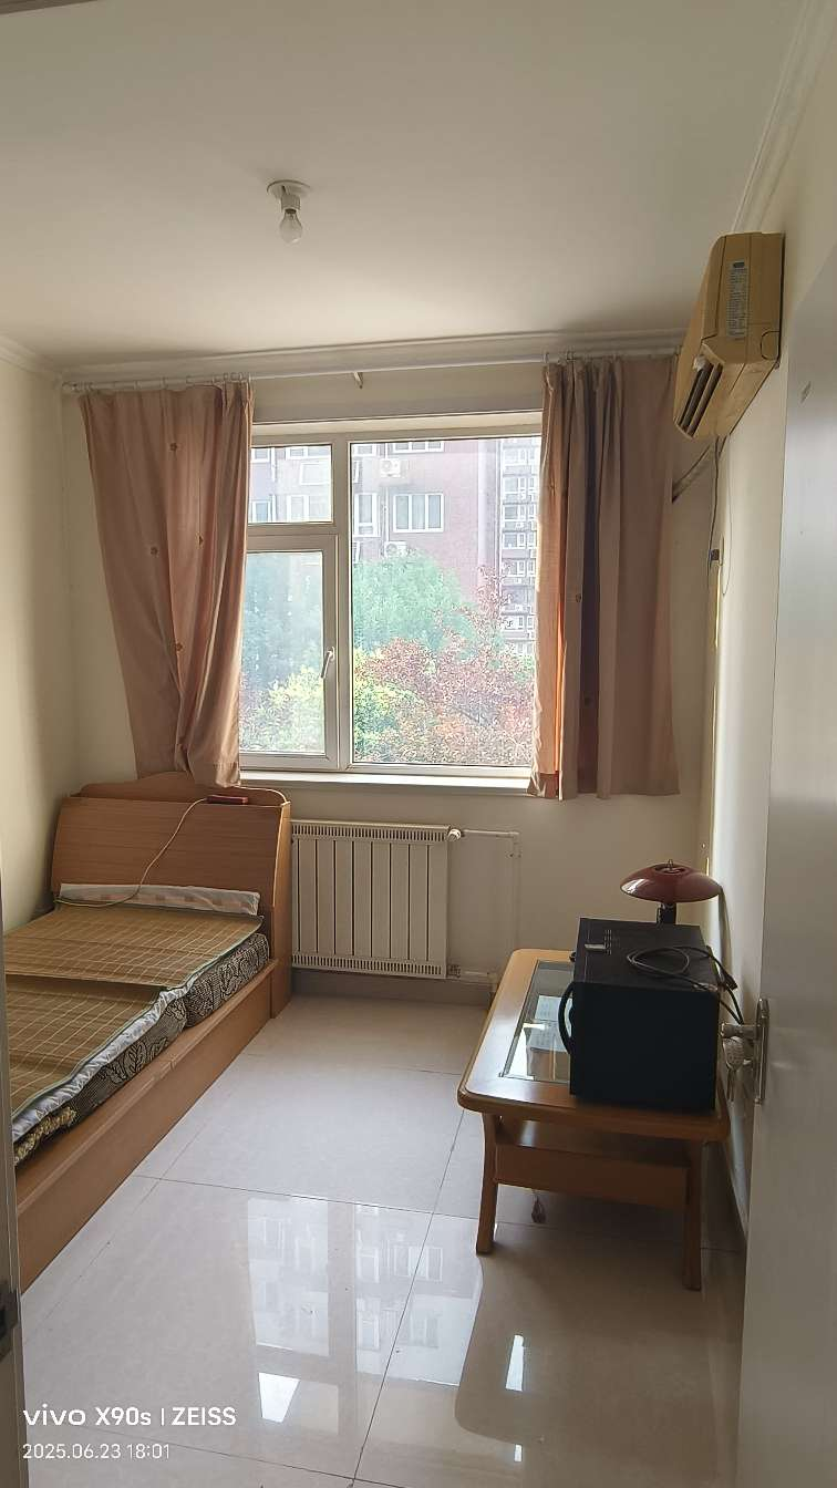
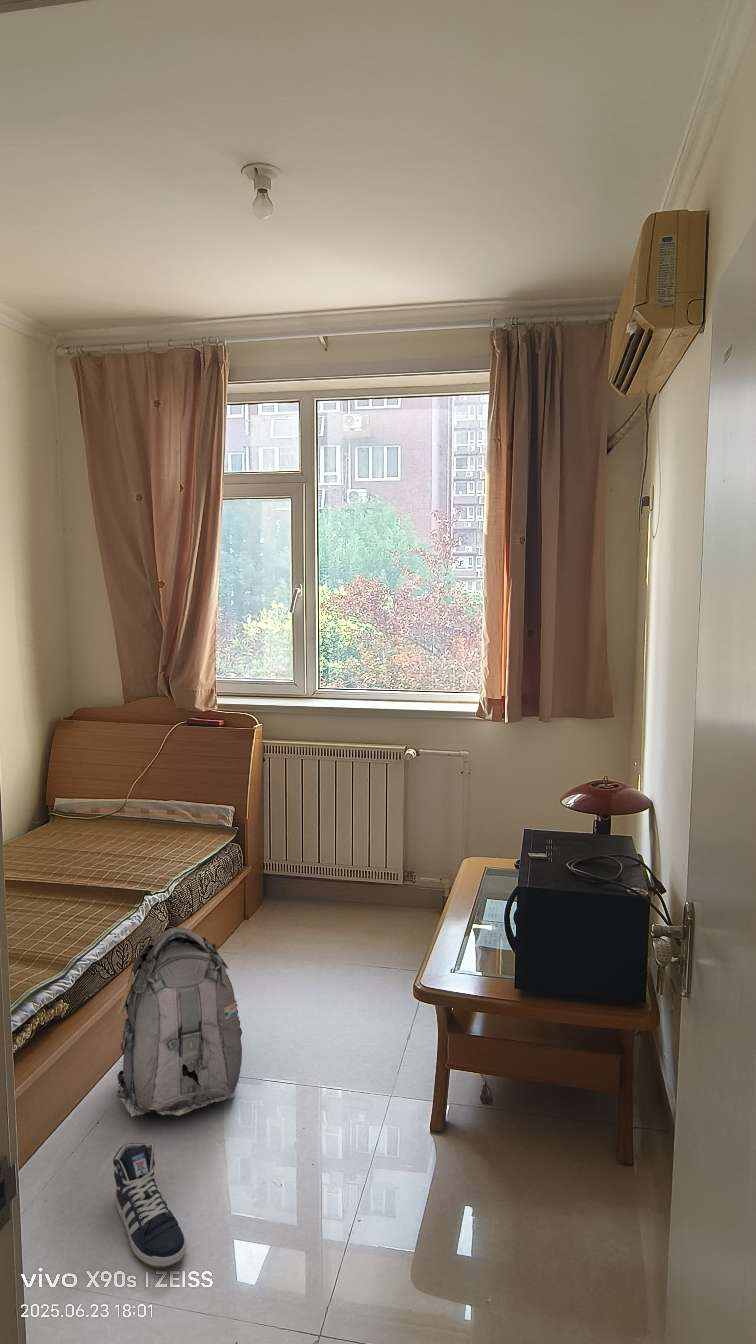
+ backpack (181, 1009)
+ sneaker (146, 1197)
